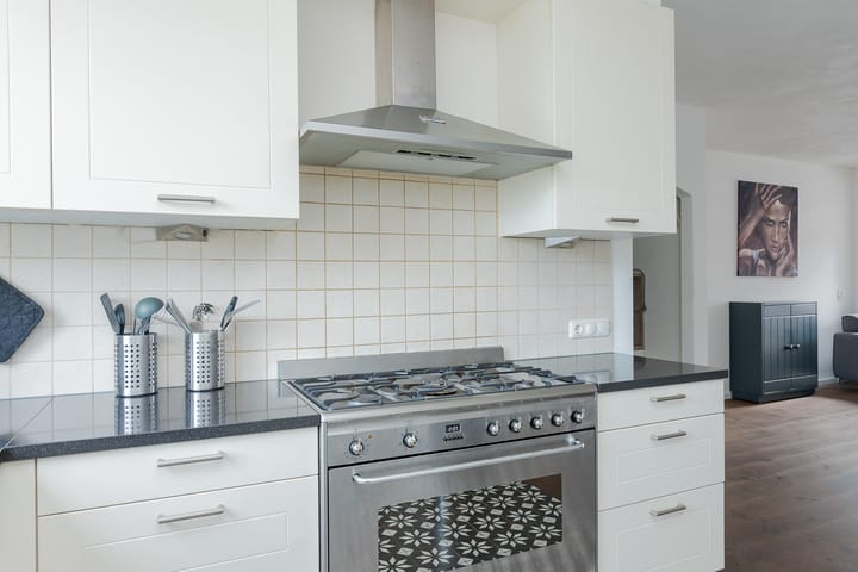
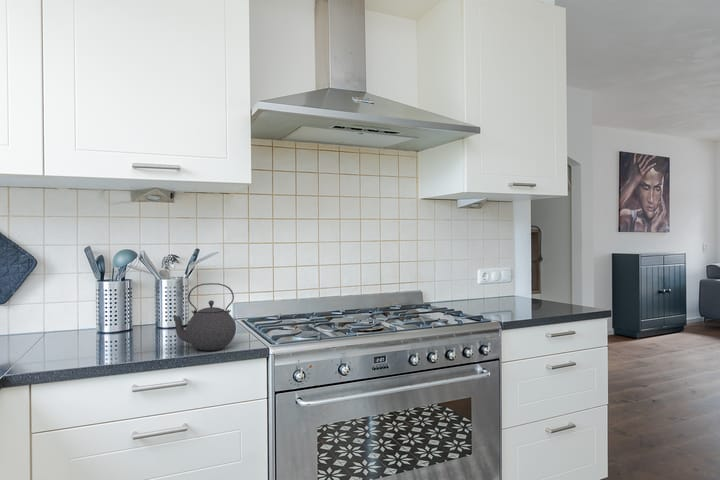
+ kettle (204, 315)
